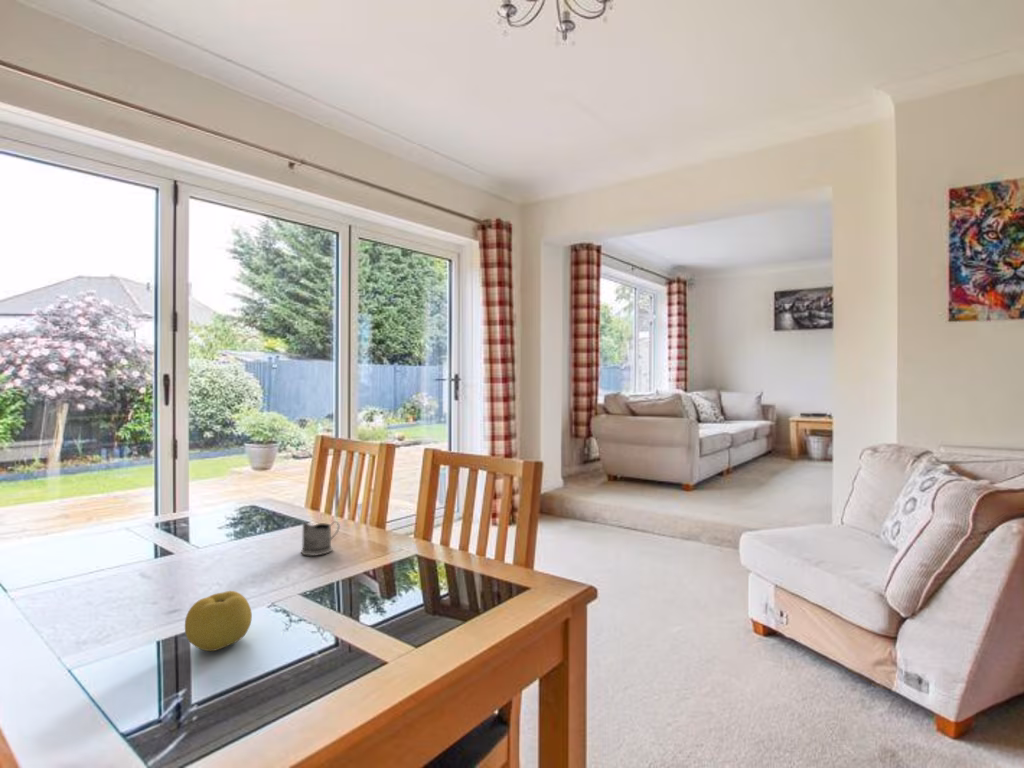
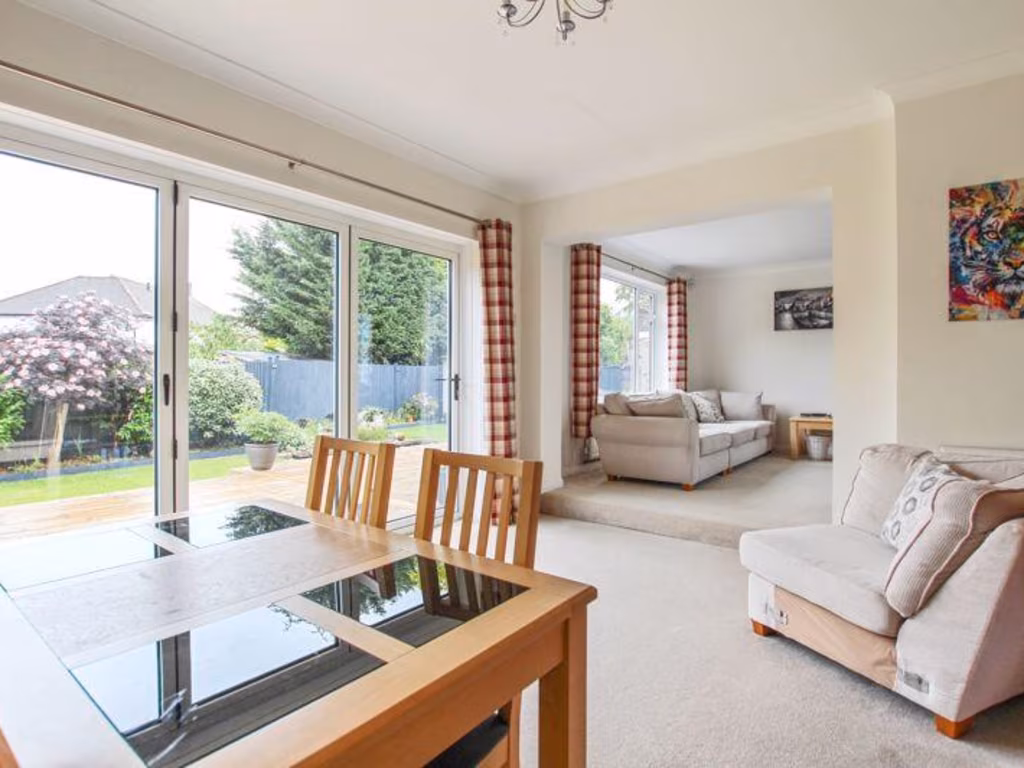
- tea glass holder (321, 534)
- fruit (219, 620)
